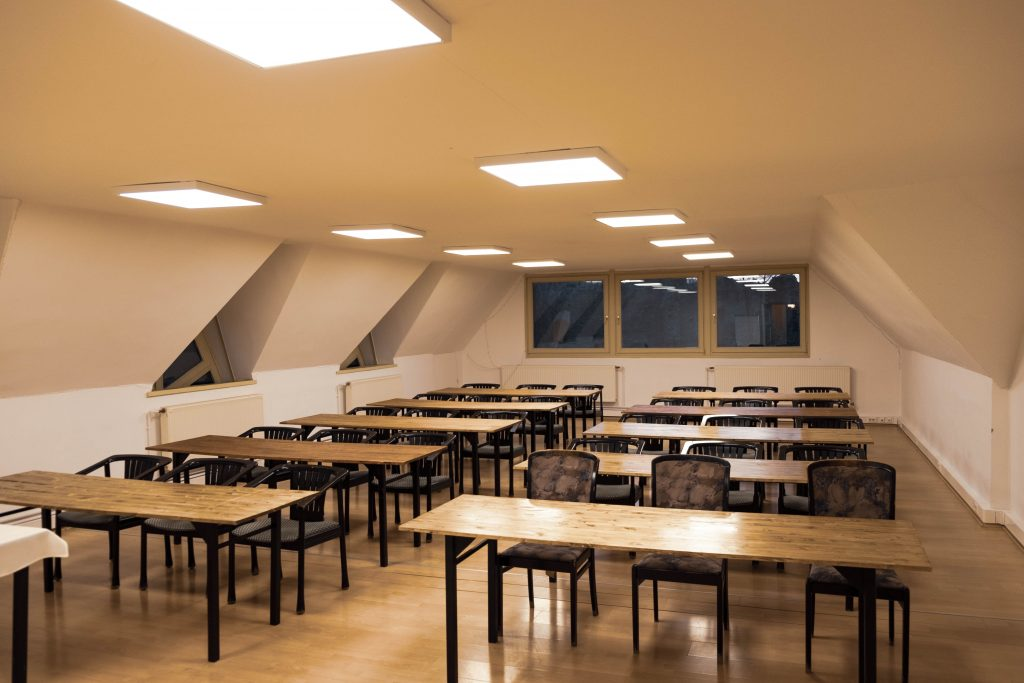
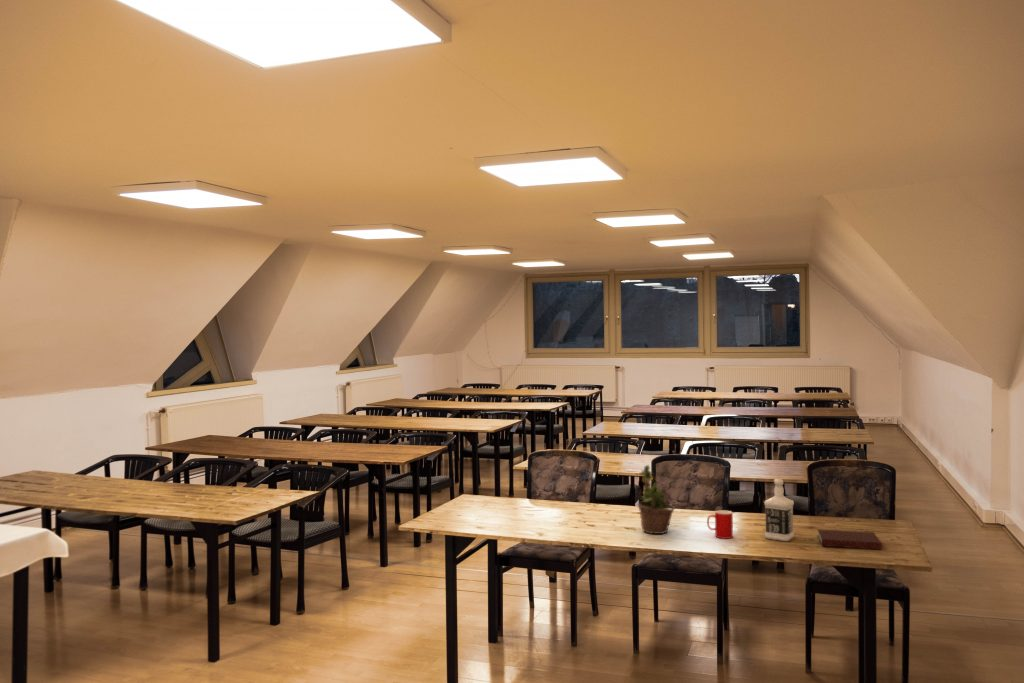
+ potted plant (656, 496)
+ notebook (848, 539)
+ cup (720, 524)
+ bottle (779, 508)
